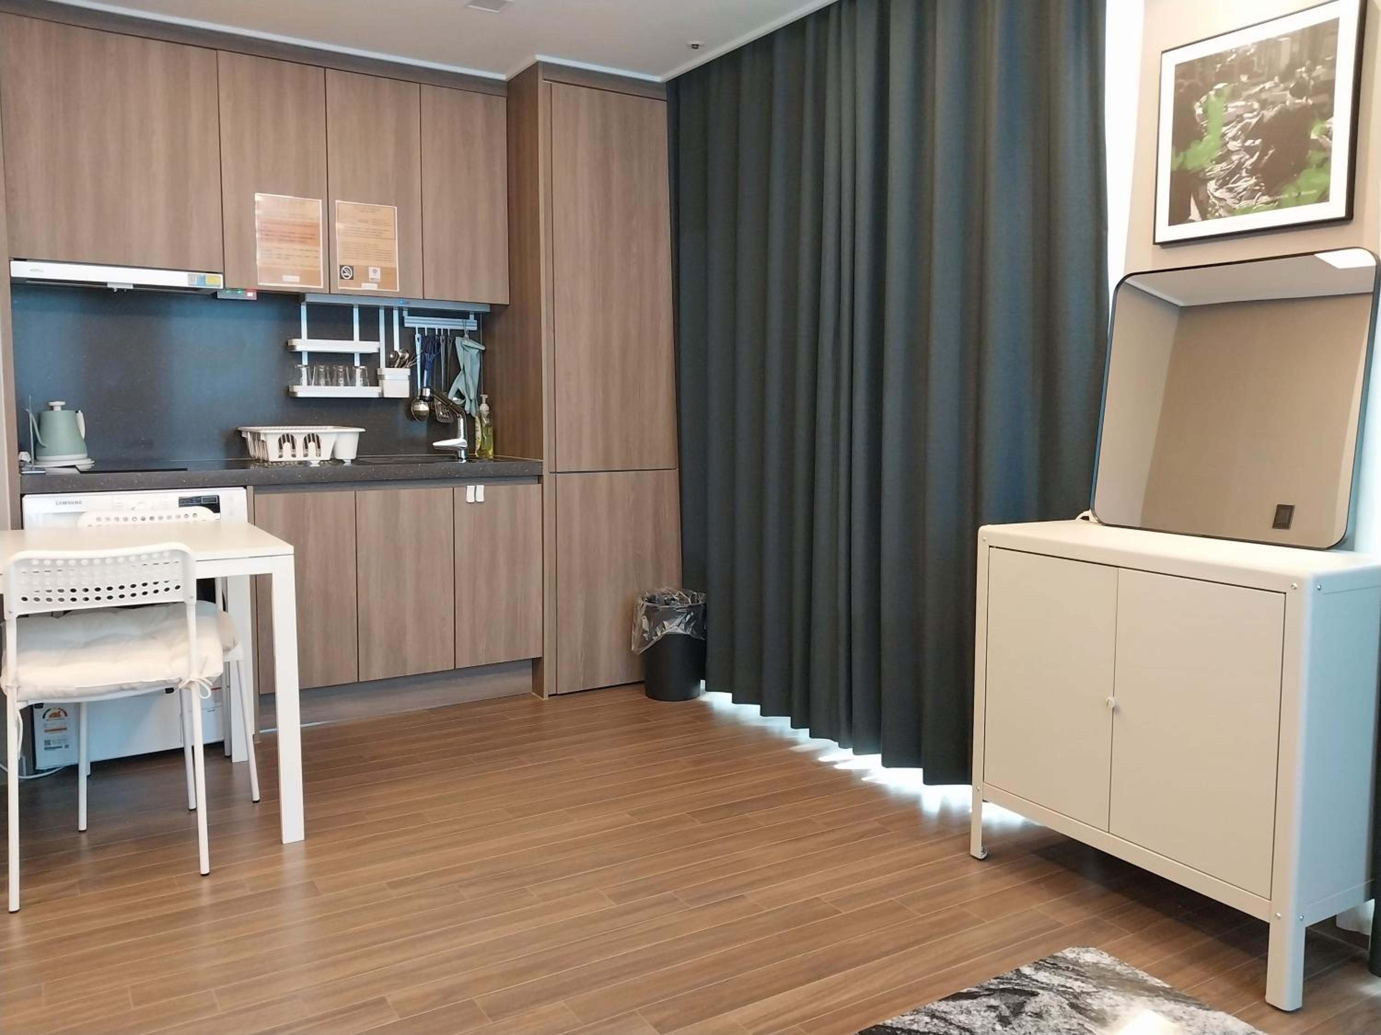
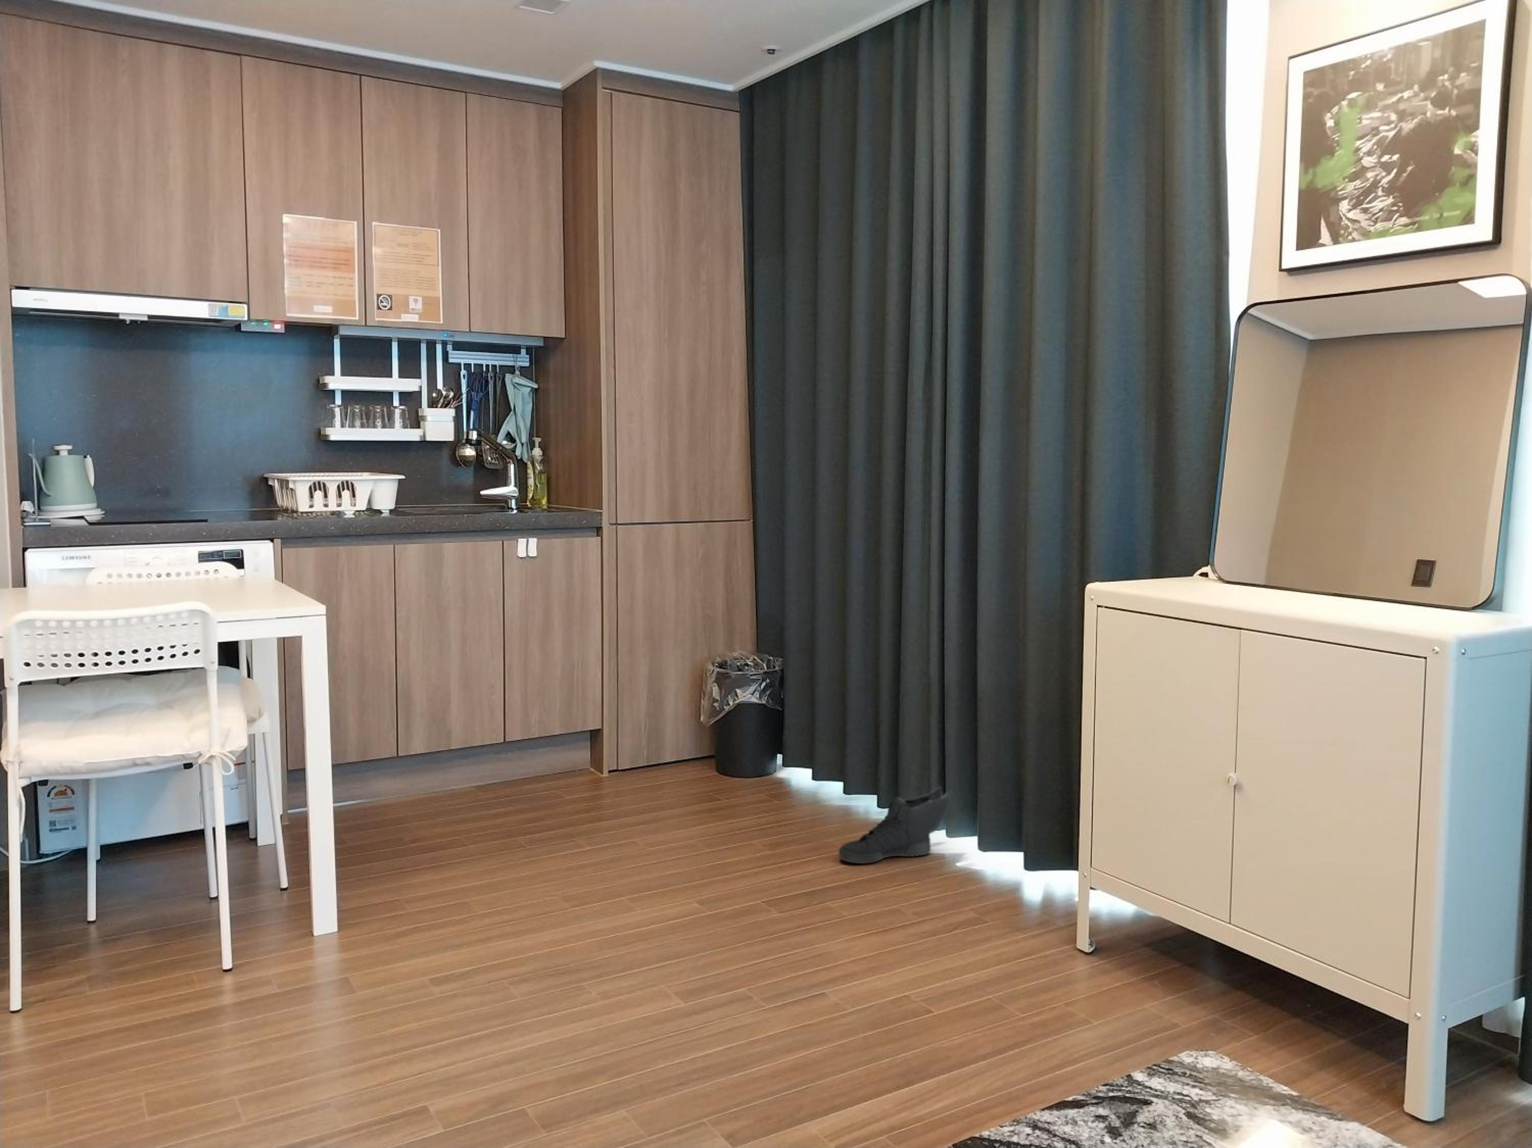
+ sneaker (893, 824)
